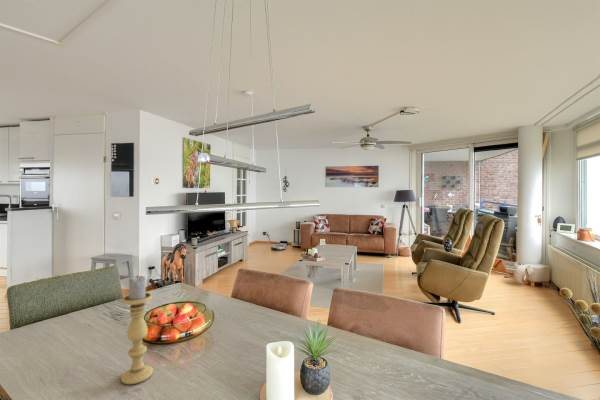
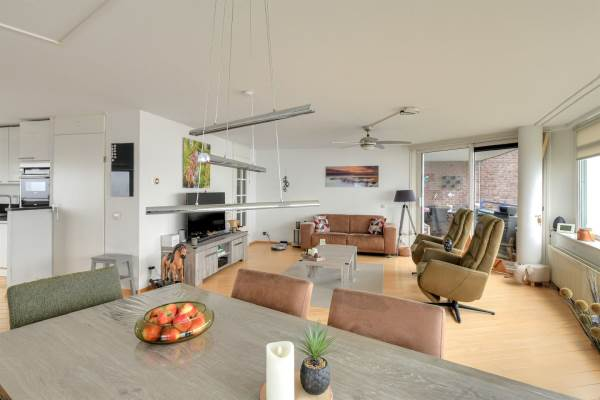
- candle holder (137, 325)
